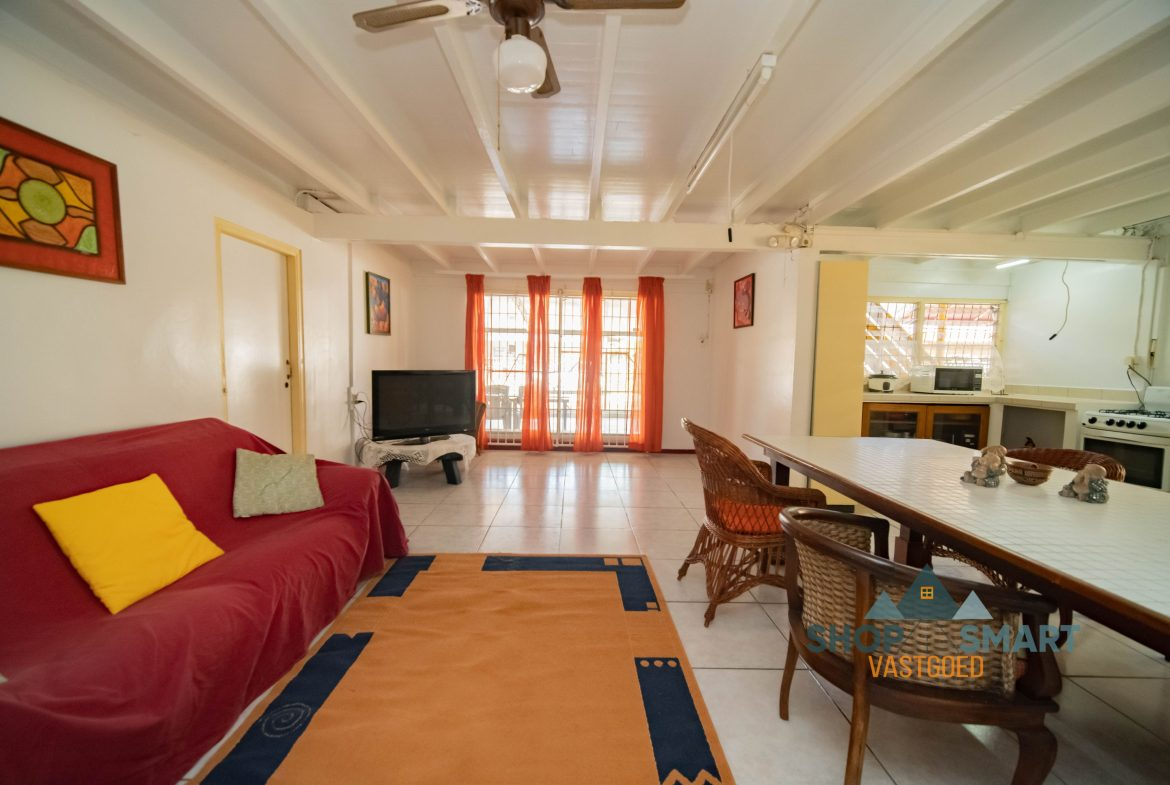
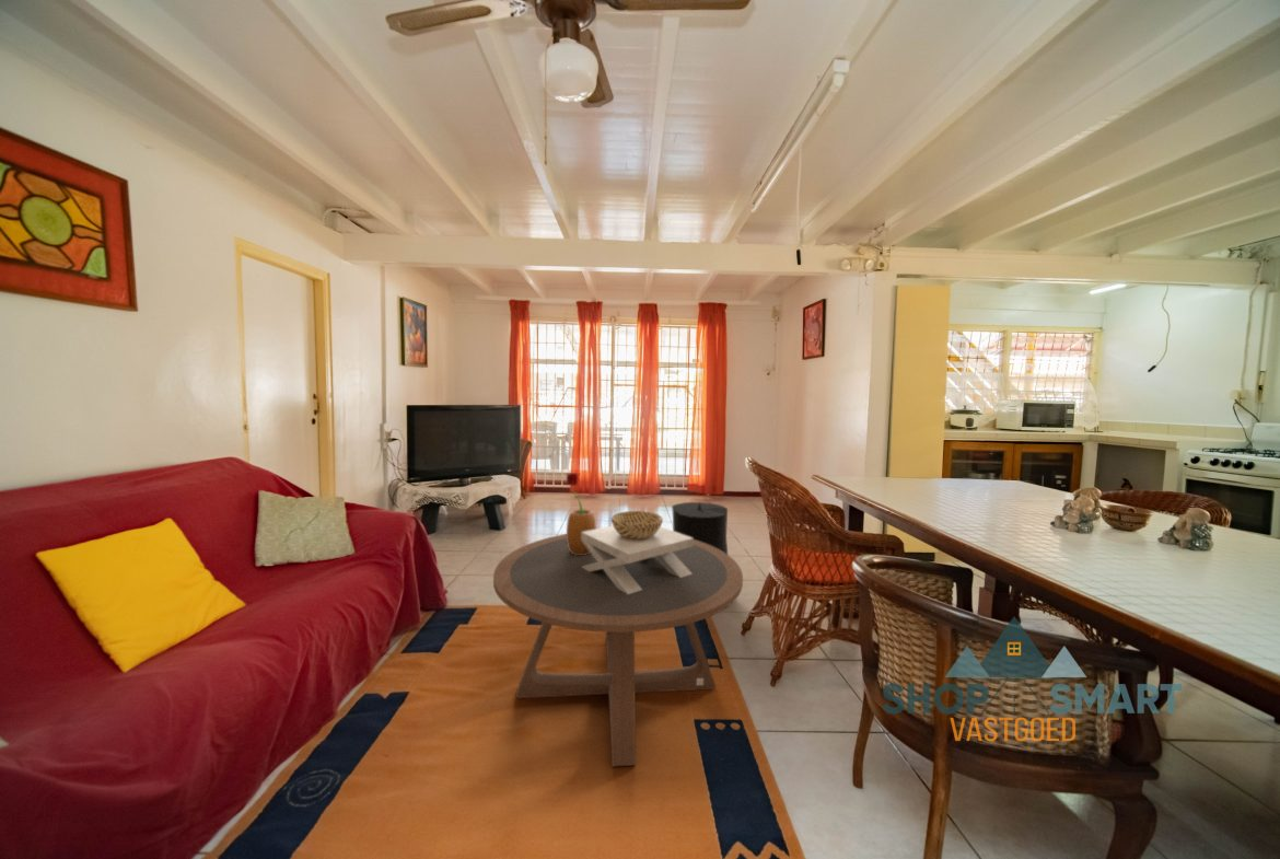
+ decorative bowl (636, 543)
+ trash can (701, 542)
+ potted flower (580, 512)
+ coffee table (618, 626)
